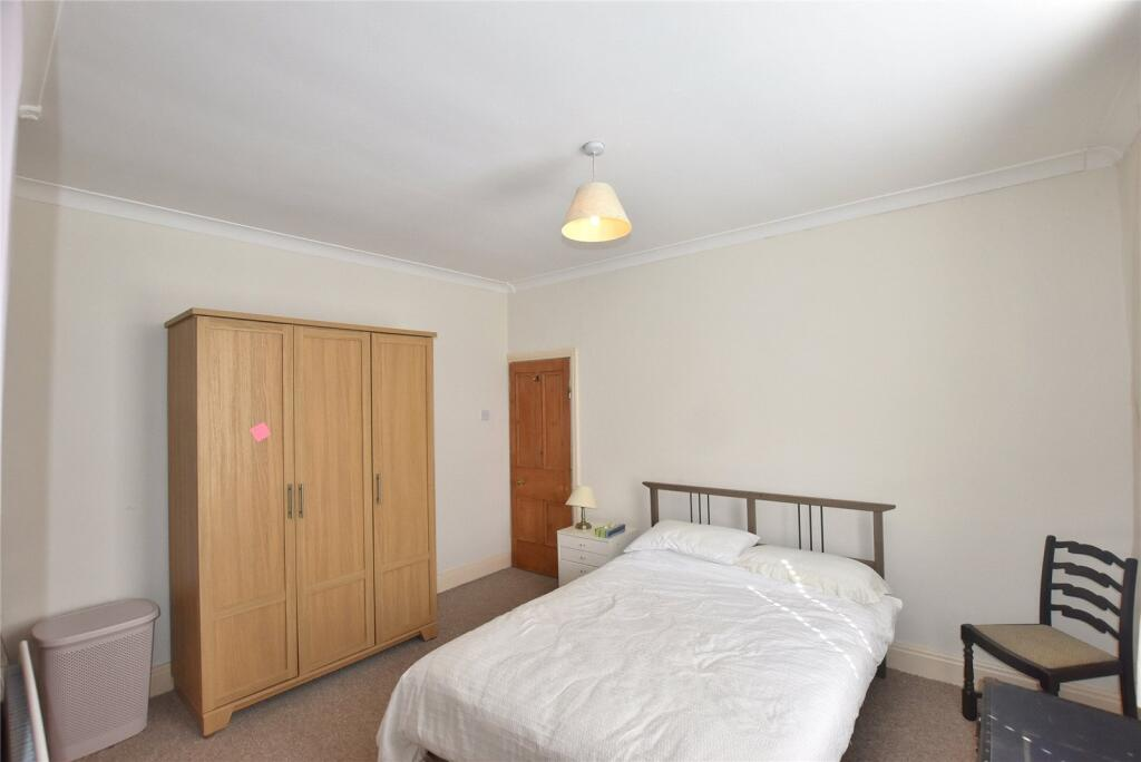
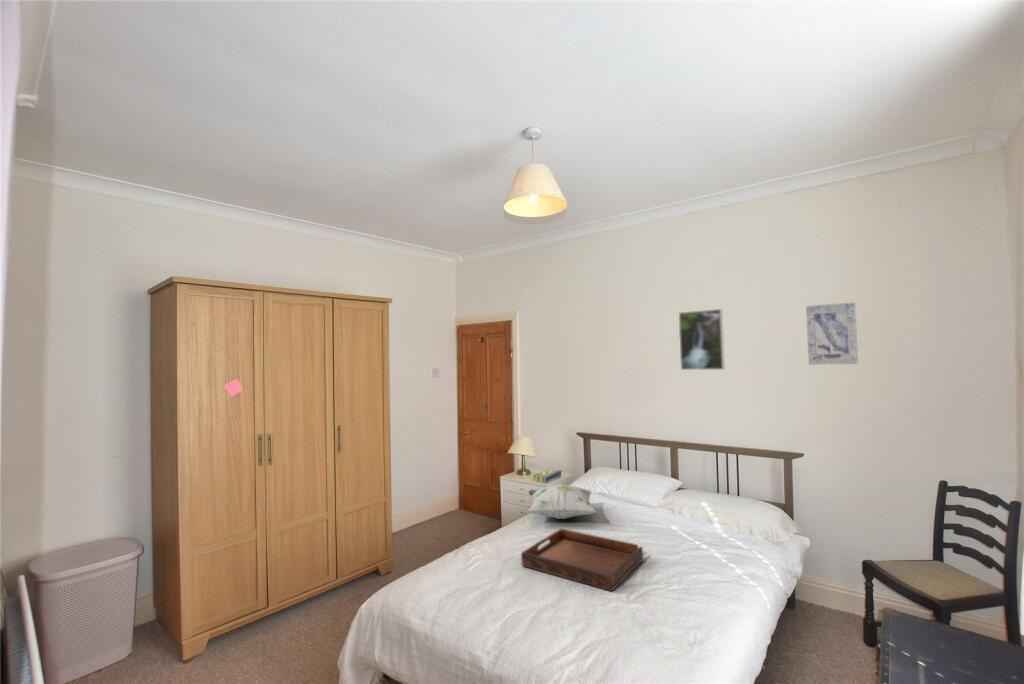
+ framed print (700, 340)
+ wall art (831, 334)
+ decorative pillow (560, 500)
+ serving tray (583, 555)
